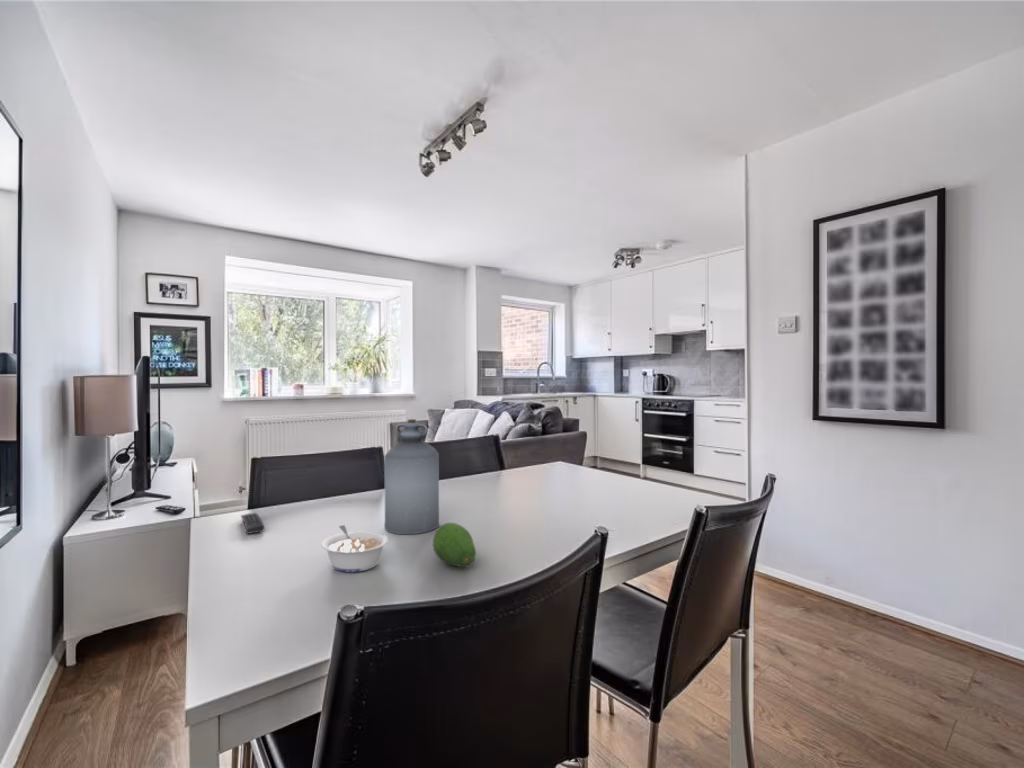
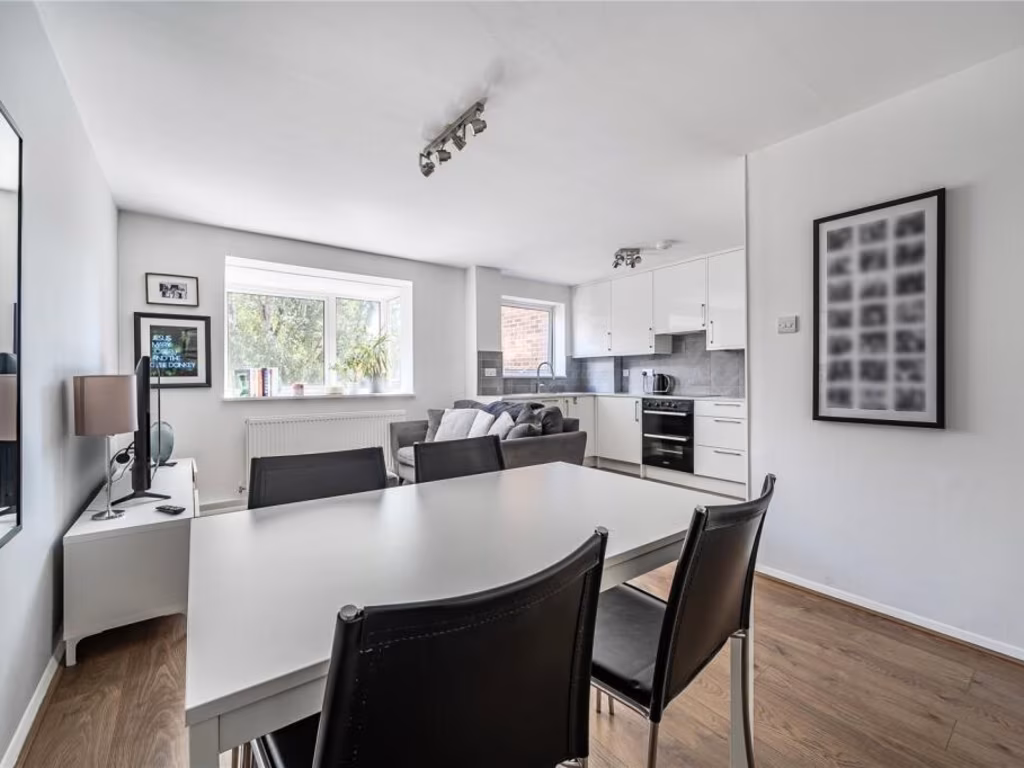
- fruit (456, 544)
- bottle (412, 472)
- legume (353, 550)
- remote control (251, 521)
